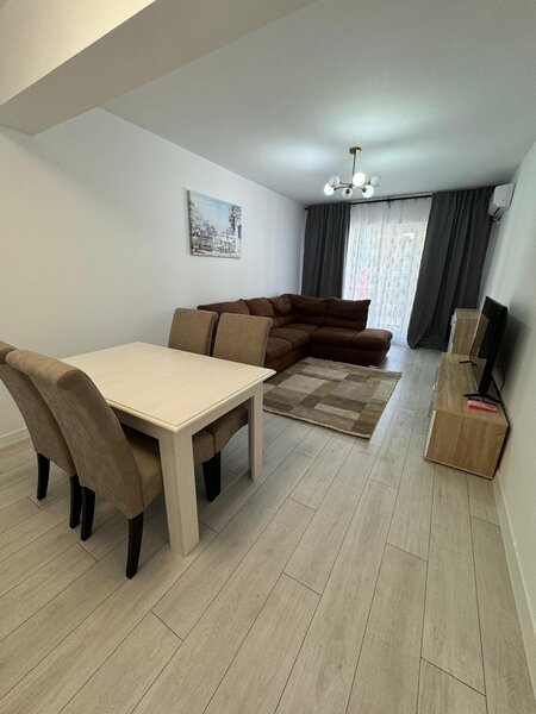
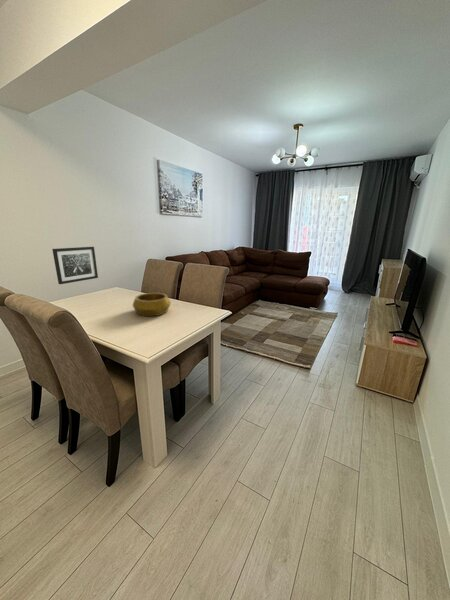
+ wall art (77, 264)
+ decorative bowl (152, 304)
